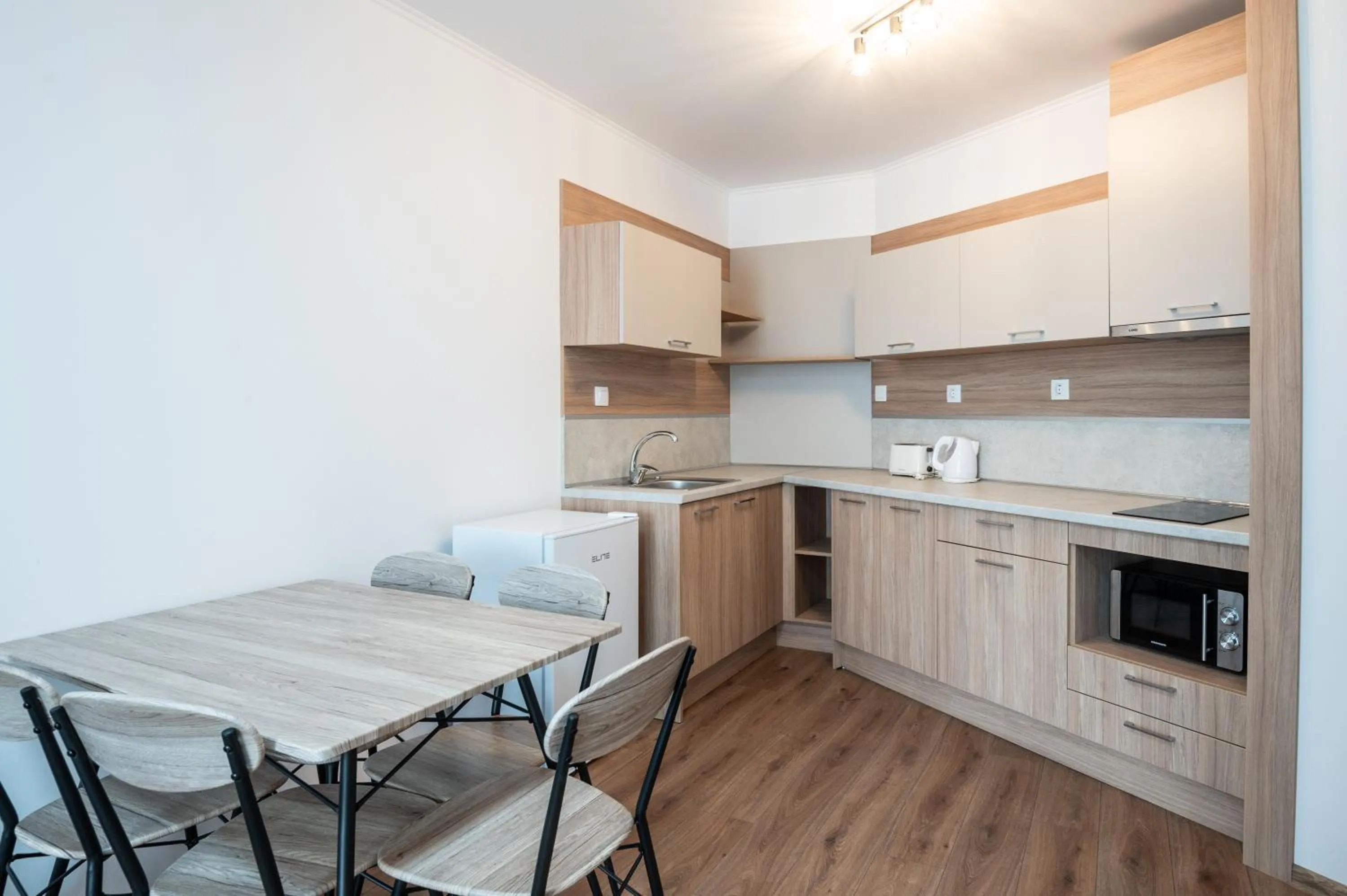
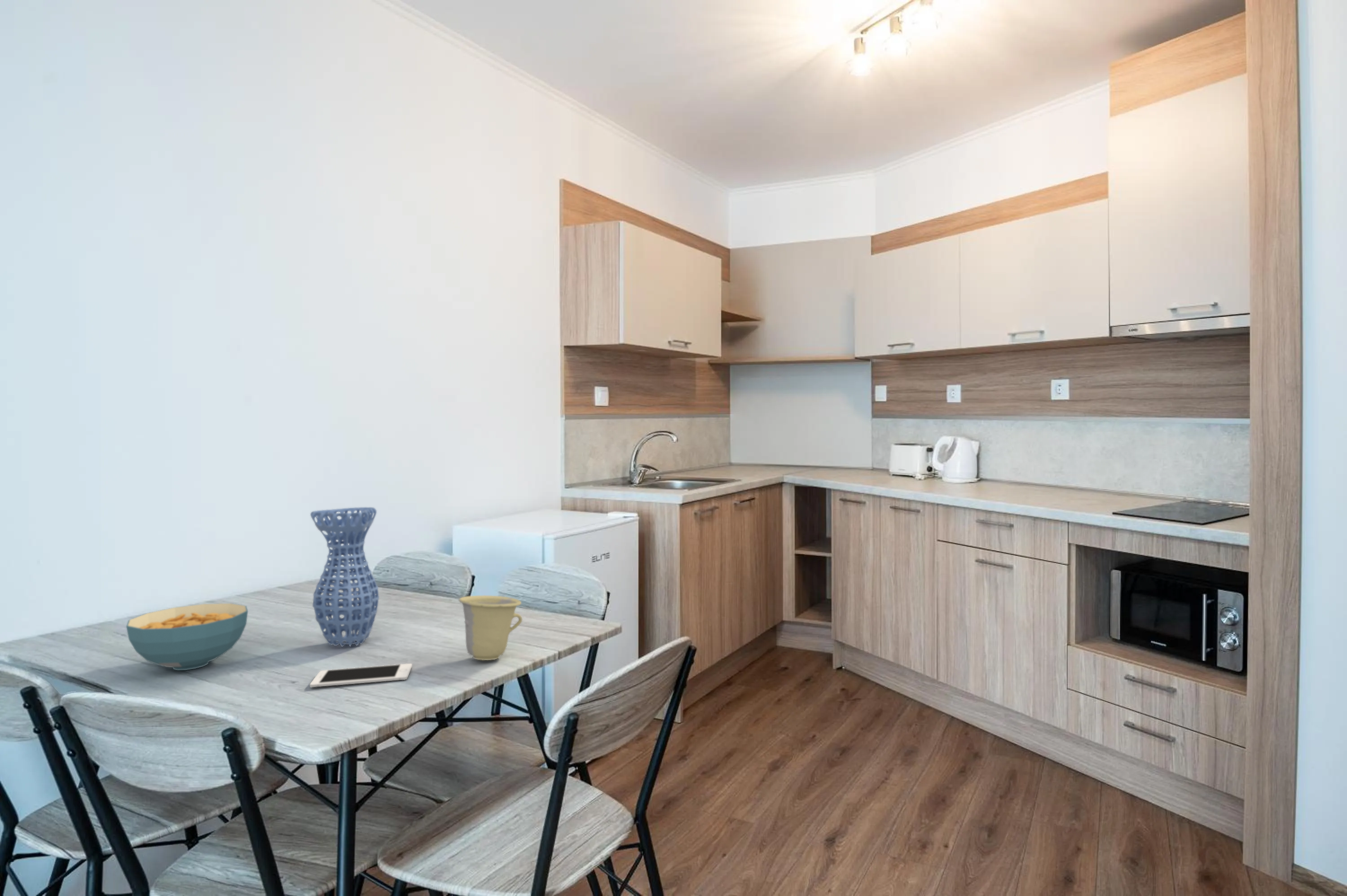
+ cell phone (363, 675)
+ cereal bowl (190, 640)
+ vase (351, 576)
+ cup (491, 626)
